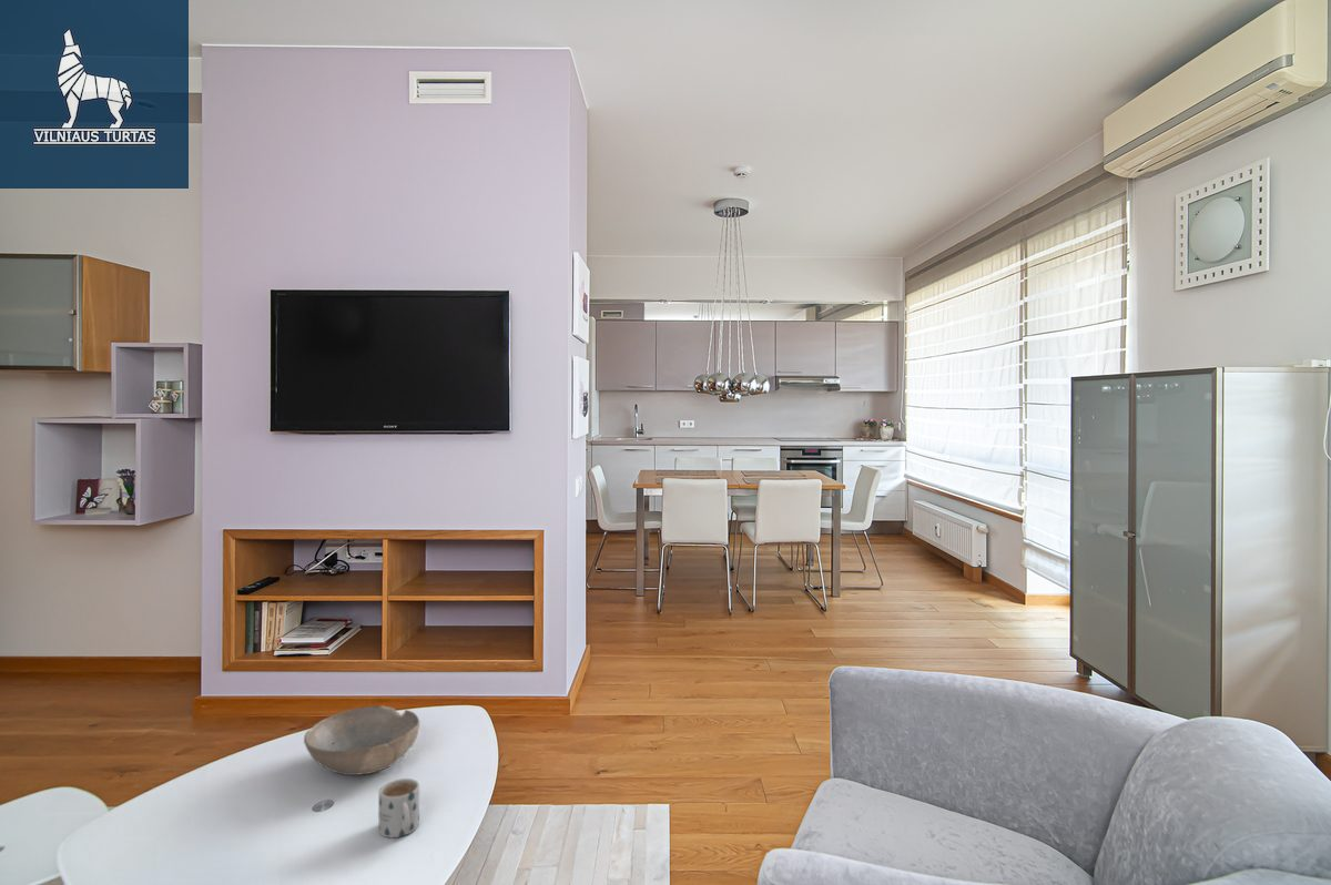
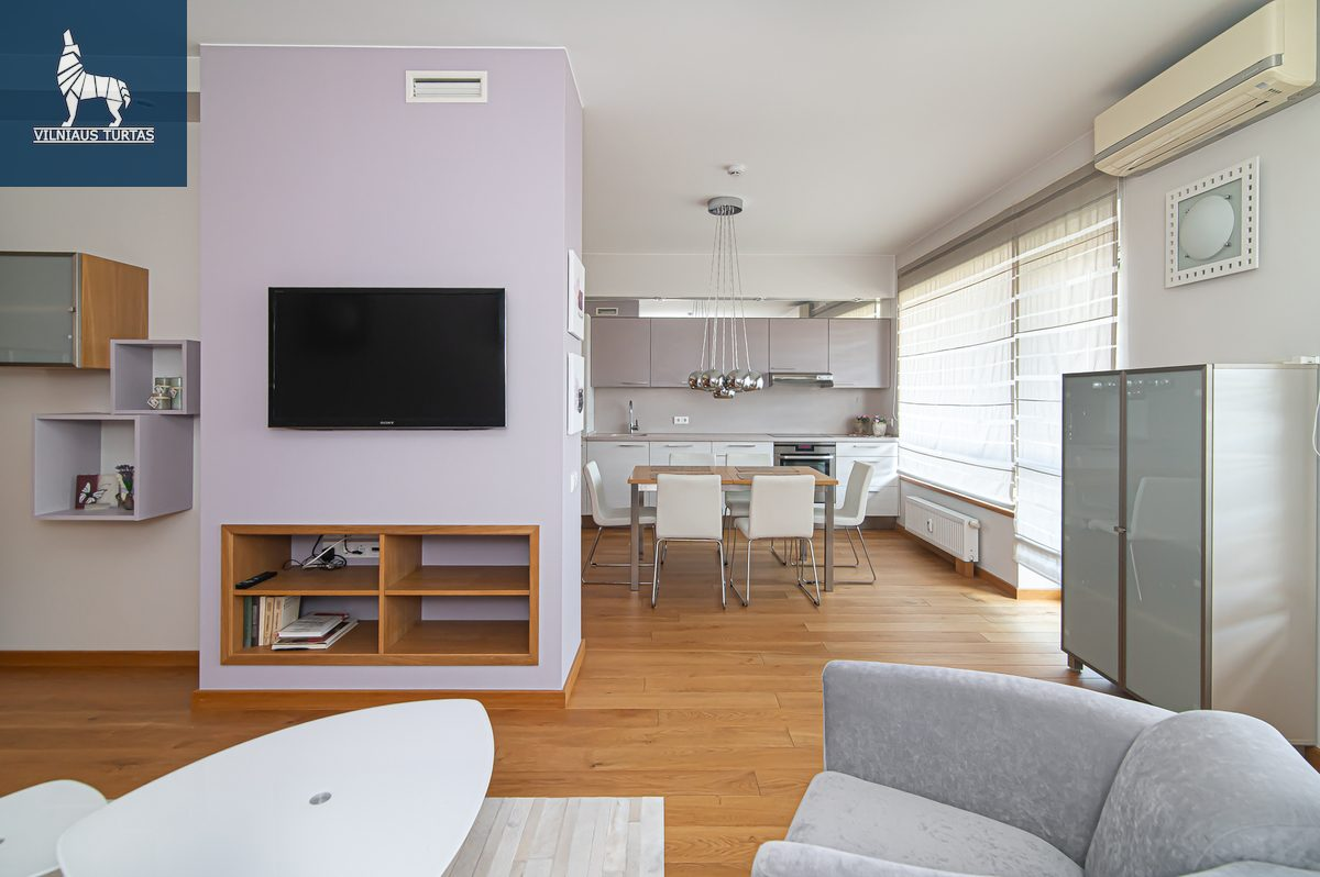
- mug (400, 811)
- bowl (363, 744)
